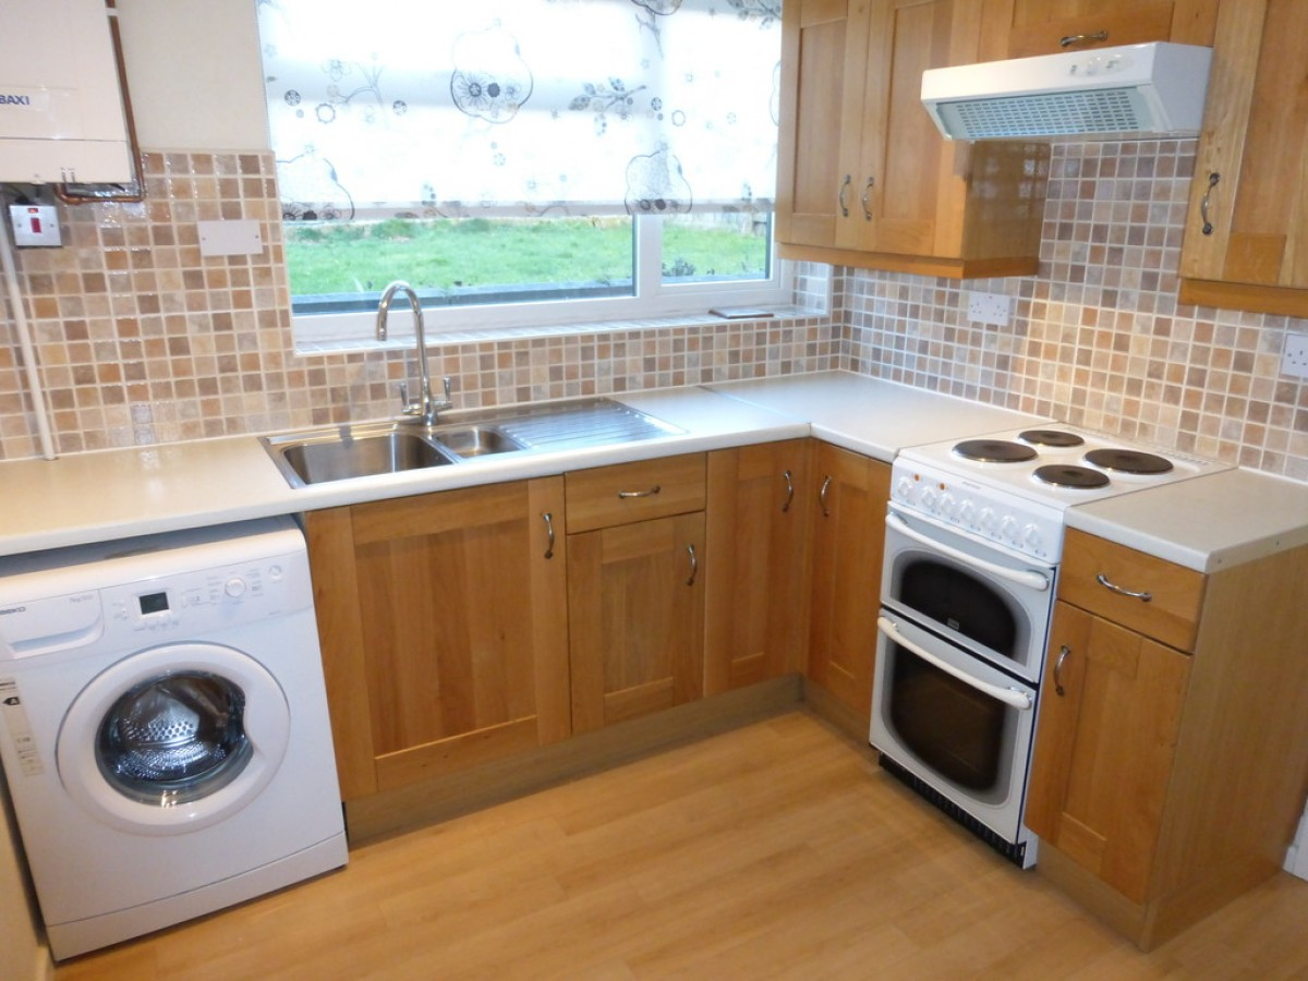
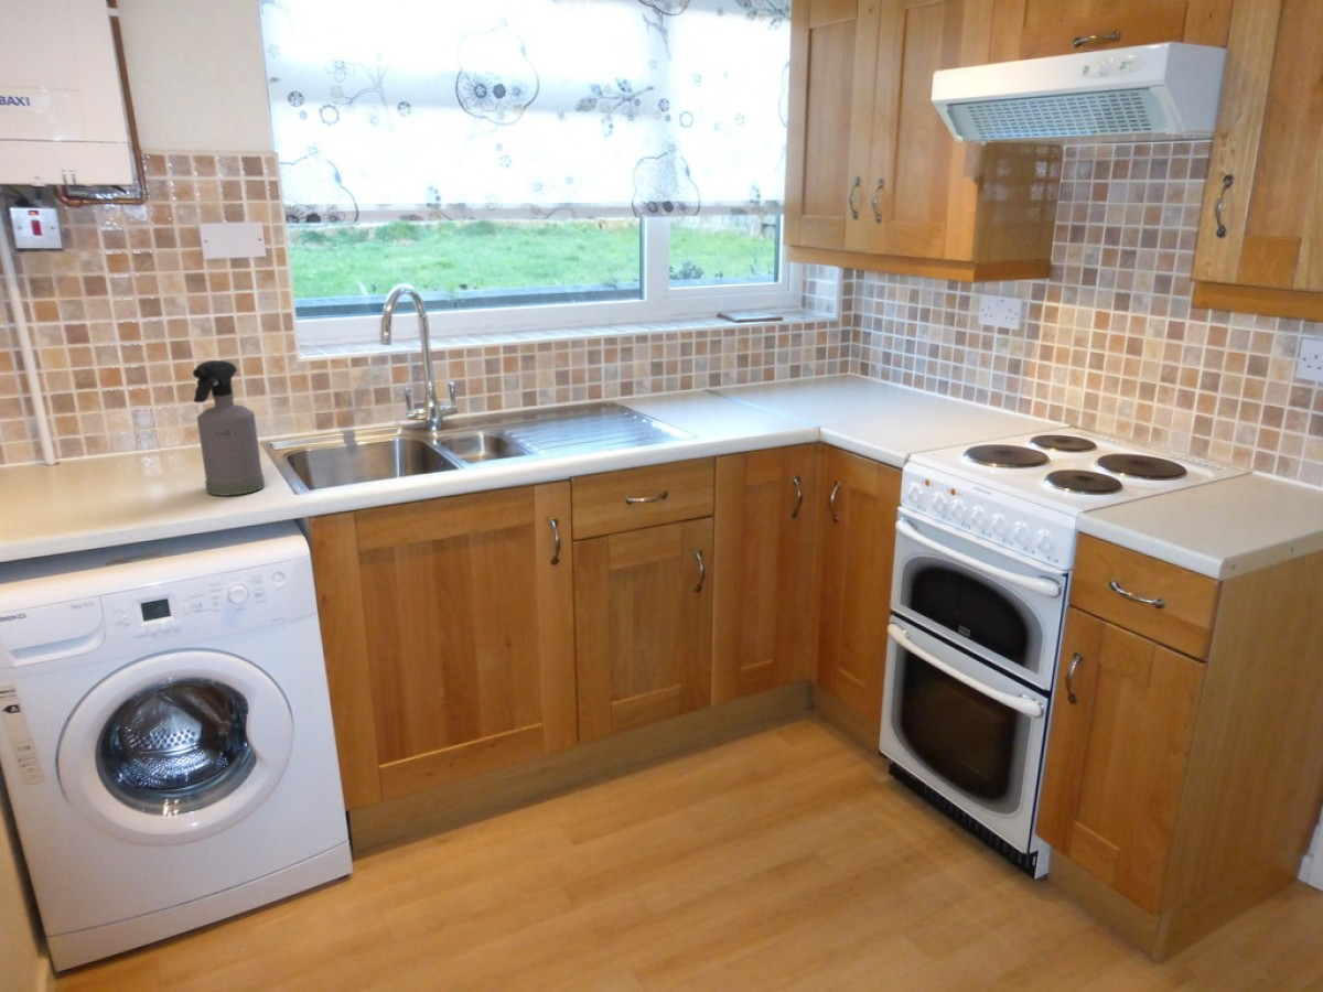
+ spray bottle (224, 425)
